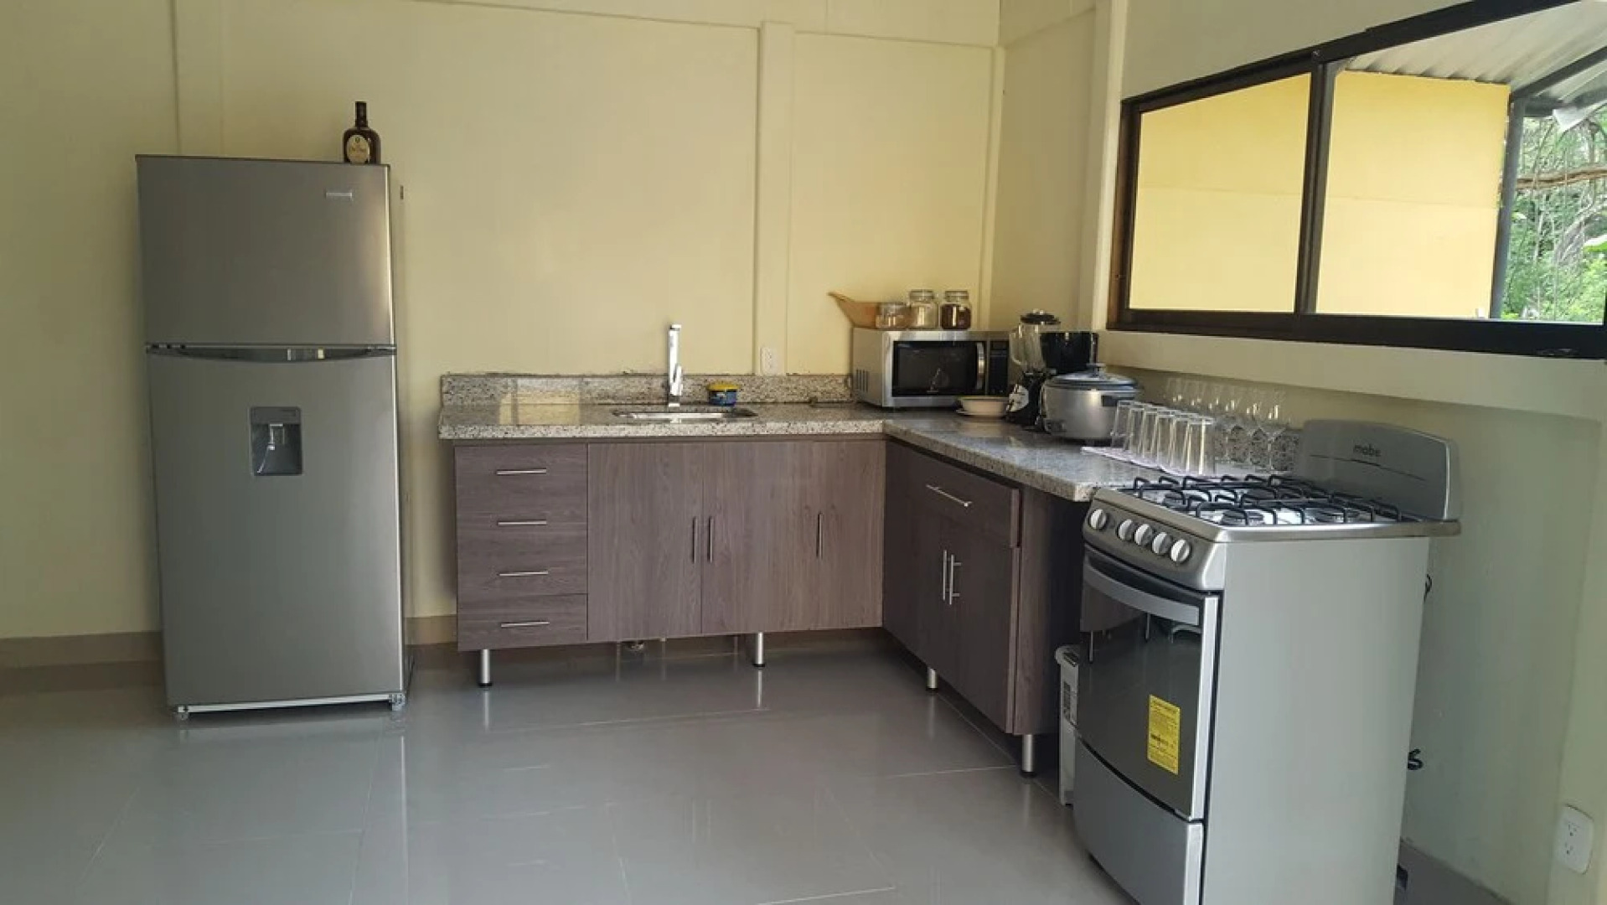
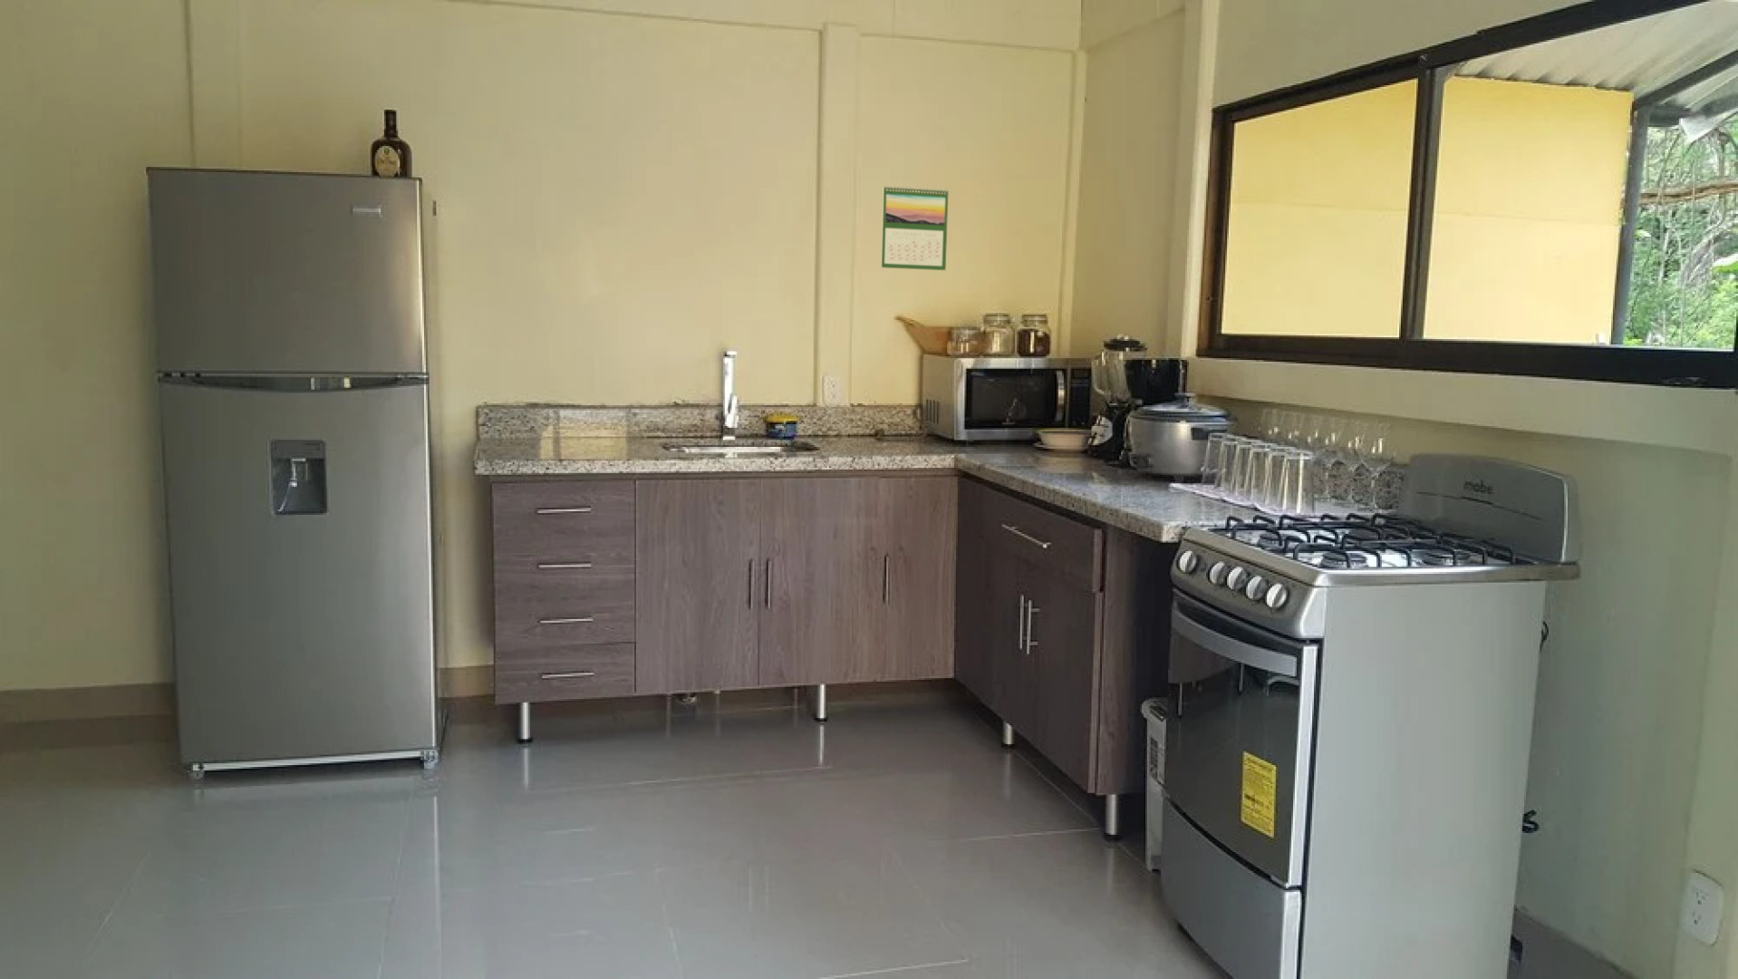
+ calendar (914, 227)
